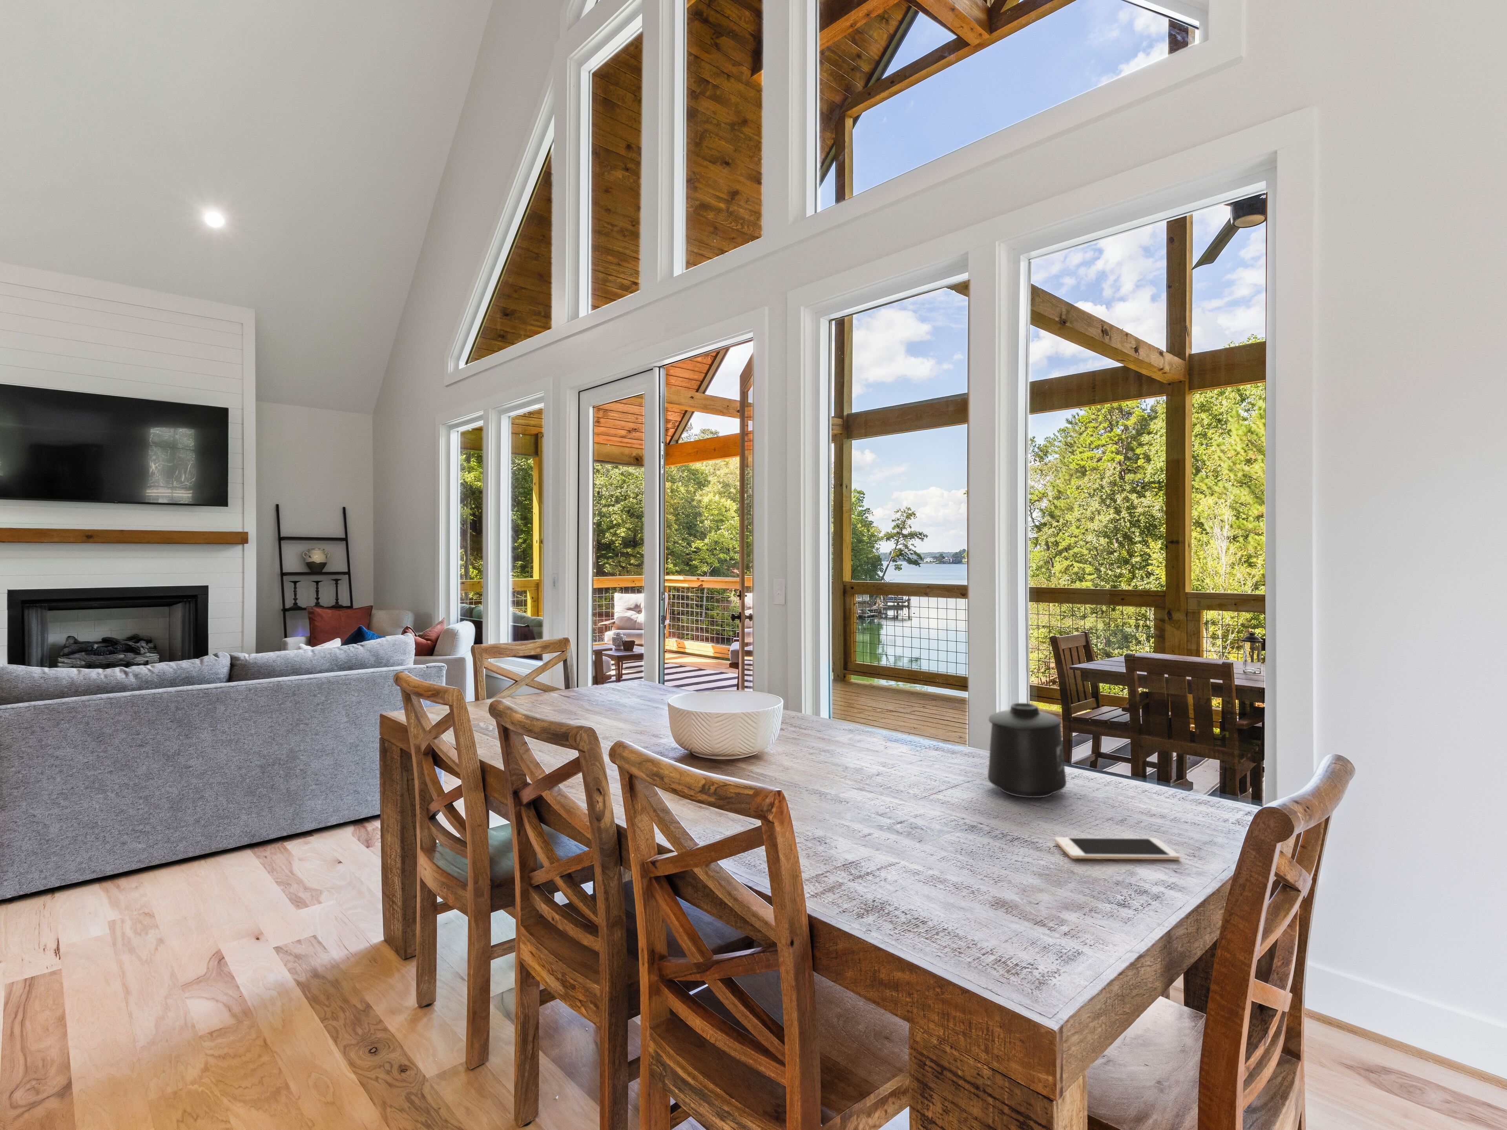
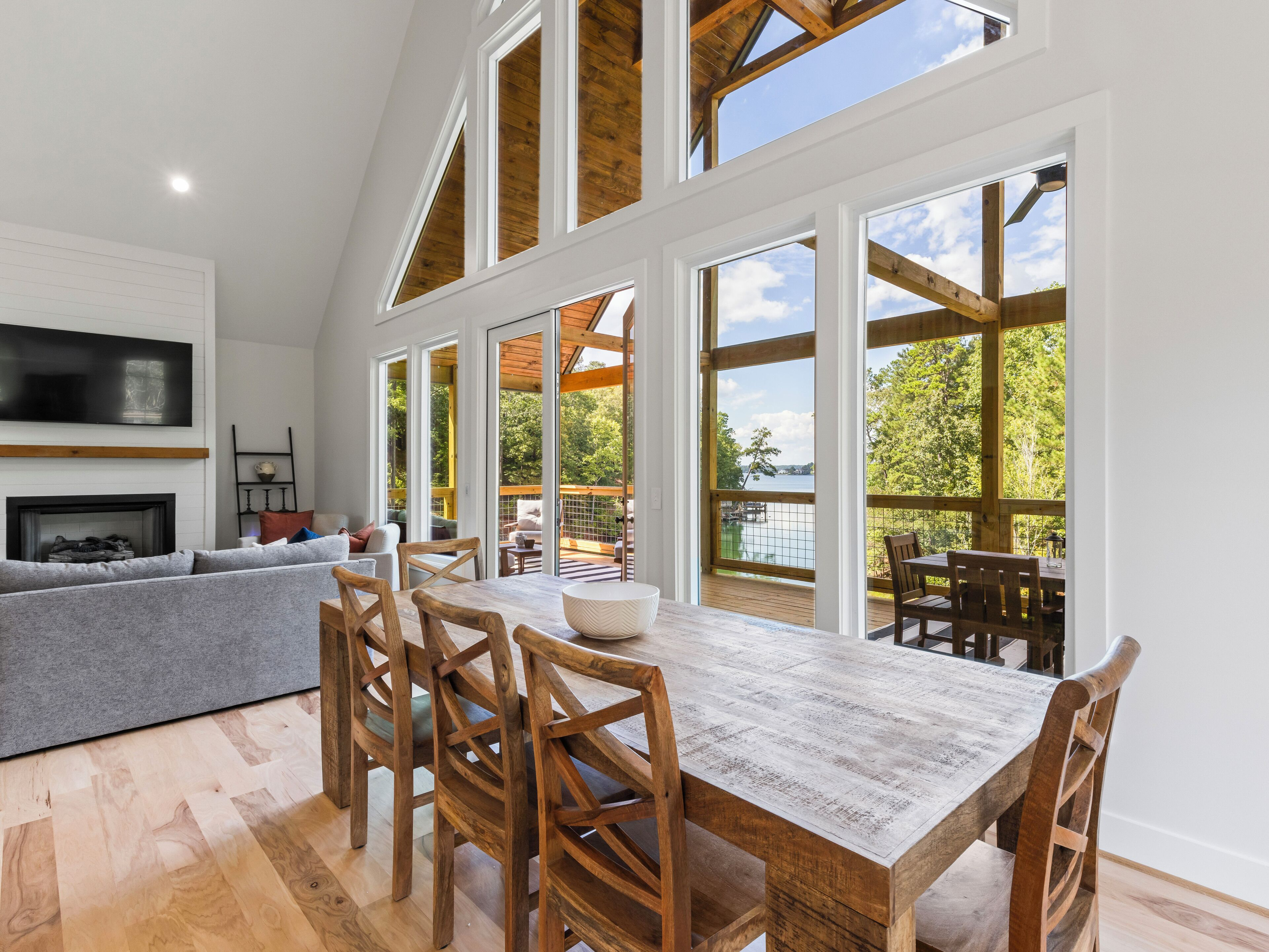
- mug (1024, 745)
- cell phone (1115, 848)
